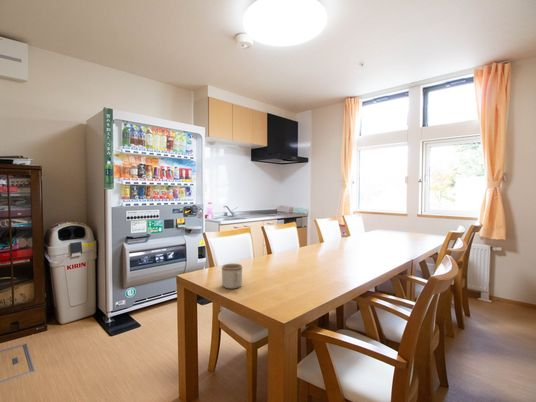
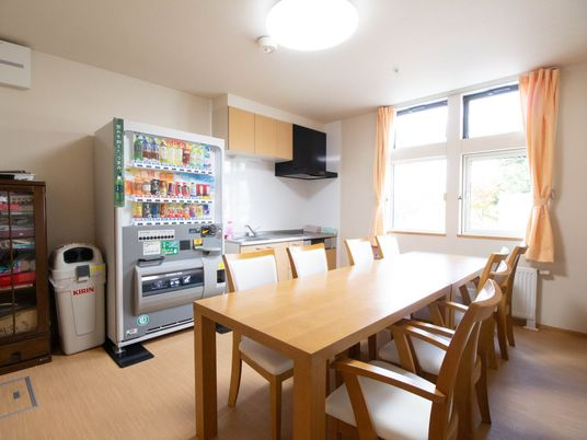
- mug (233, 276)
